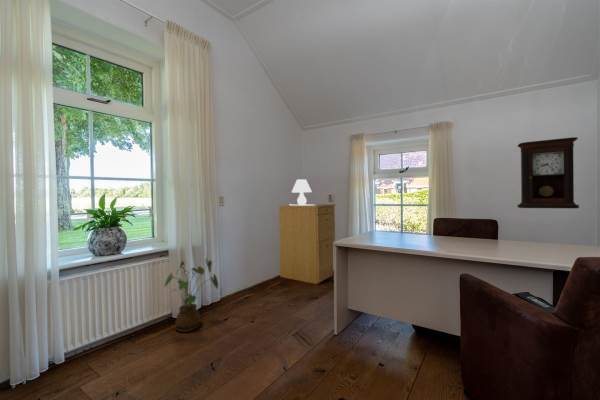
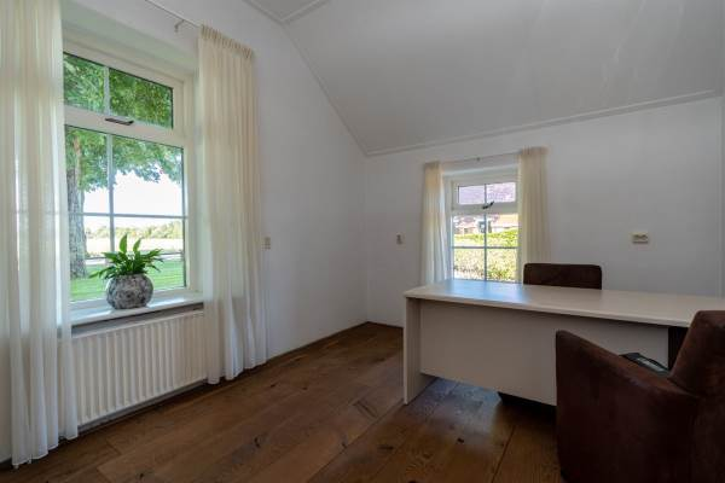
- filing cabinet (307, 240)
- house plant (192, 295)
- pendulum clock (546, 174)
- table lamp (301, 192)
